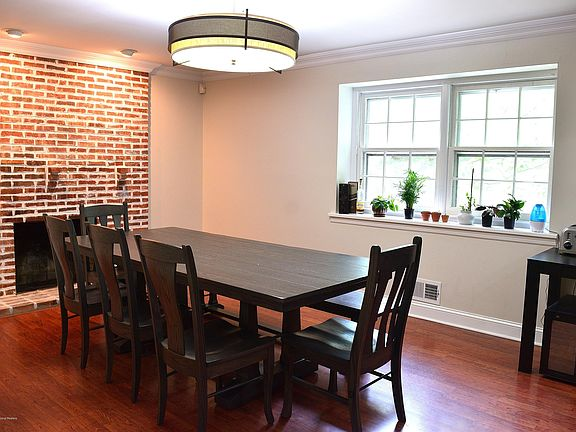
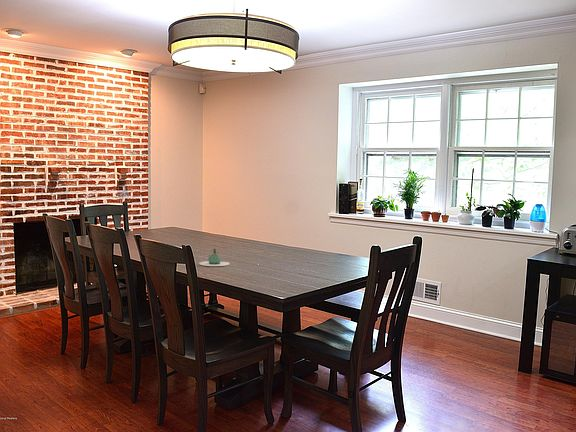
+ teapot (214, 256)
